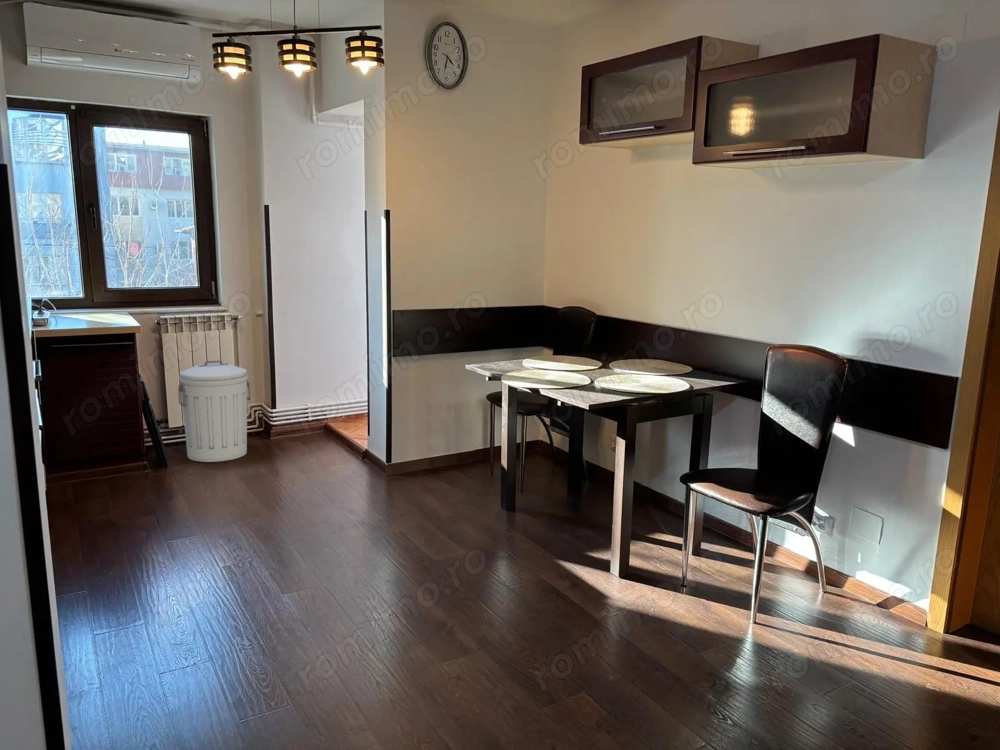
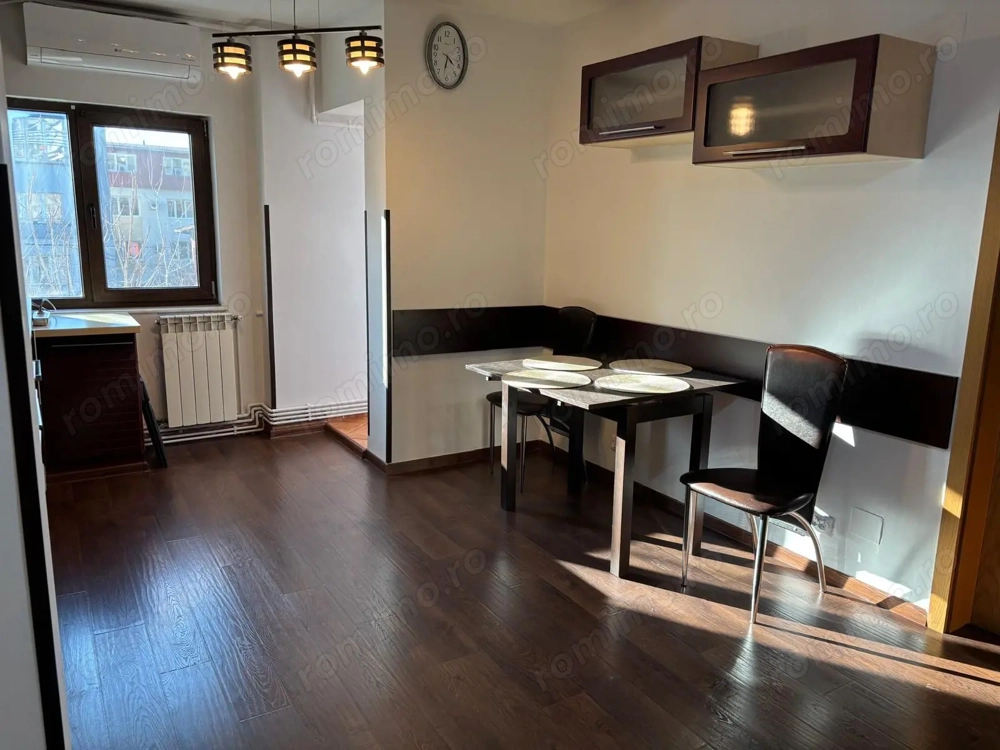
- trash can (215, 408)
